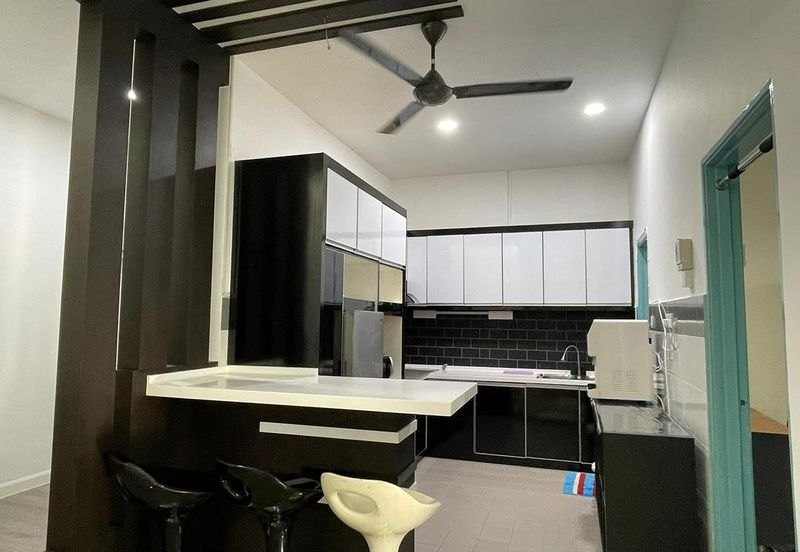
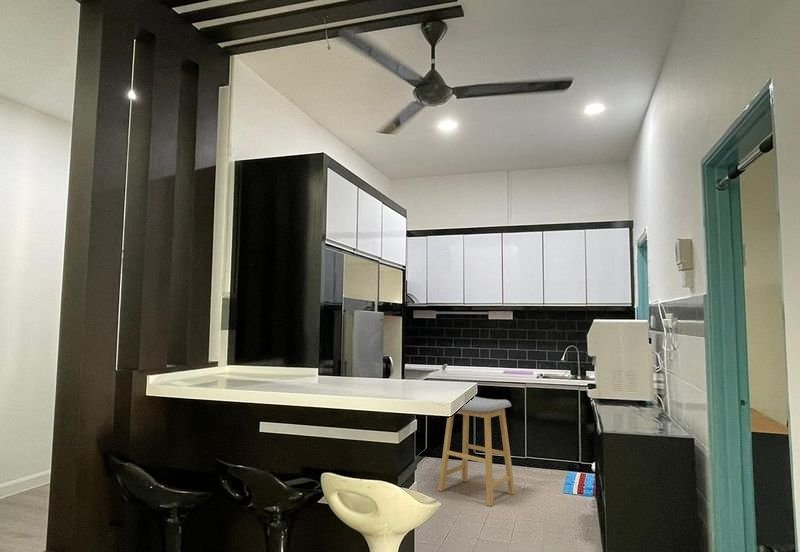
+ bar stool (475, 445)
